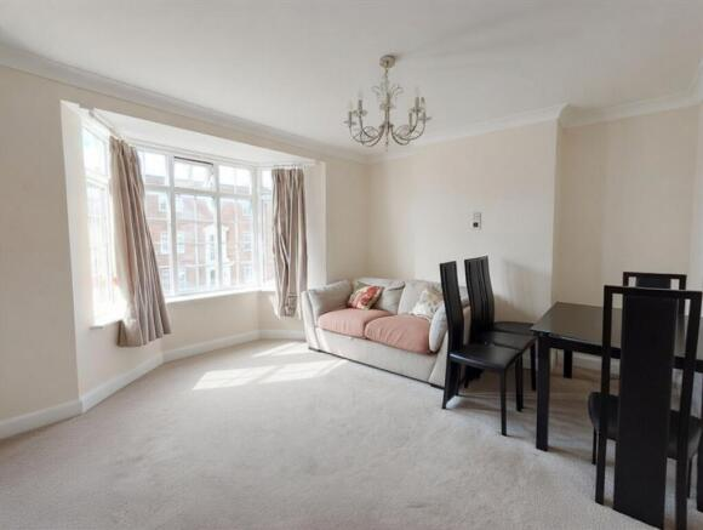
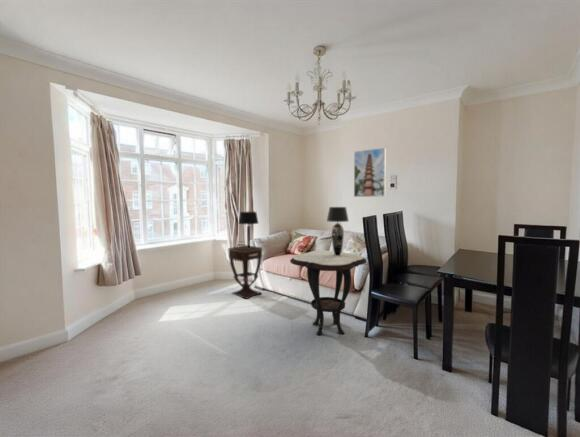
+ table lamp (248, 229)
+ side table (328, 297)
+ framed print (369, 173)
+ side table (245, 270)
+ table lamp (337, 231)
